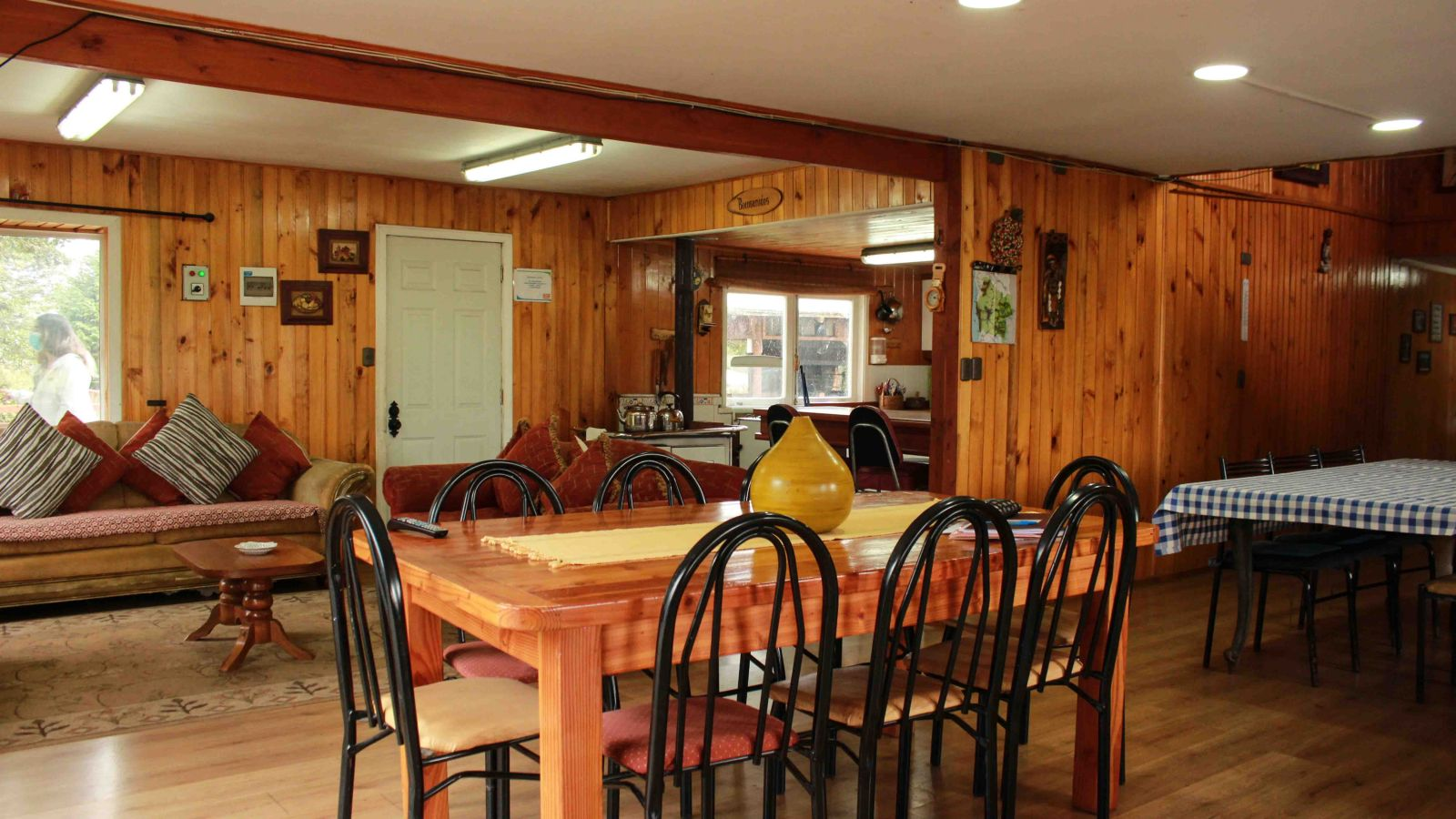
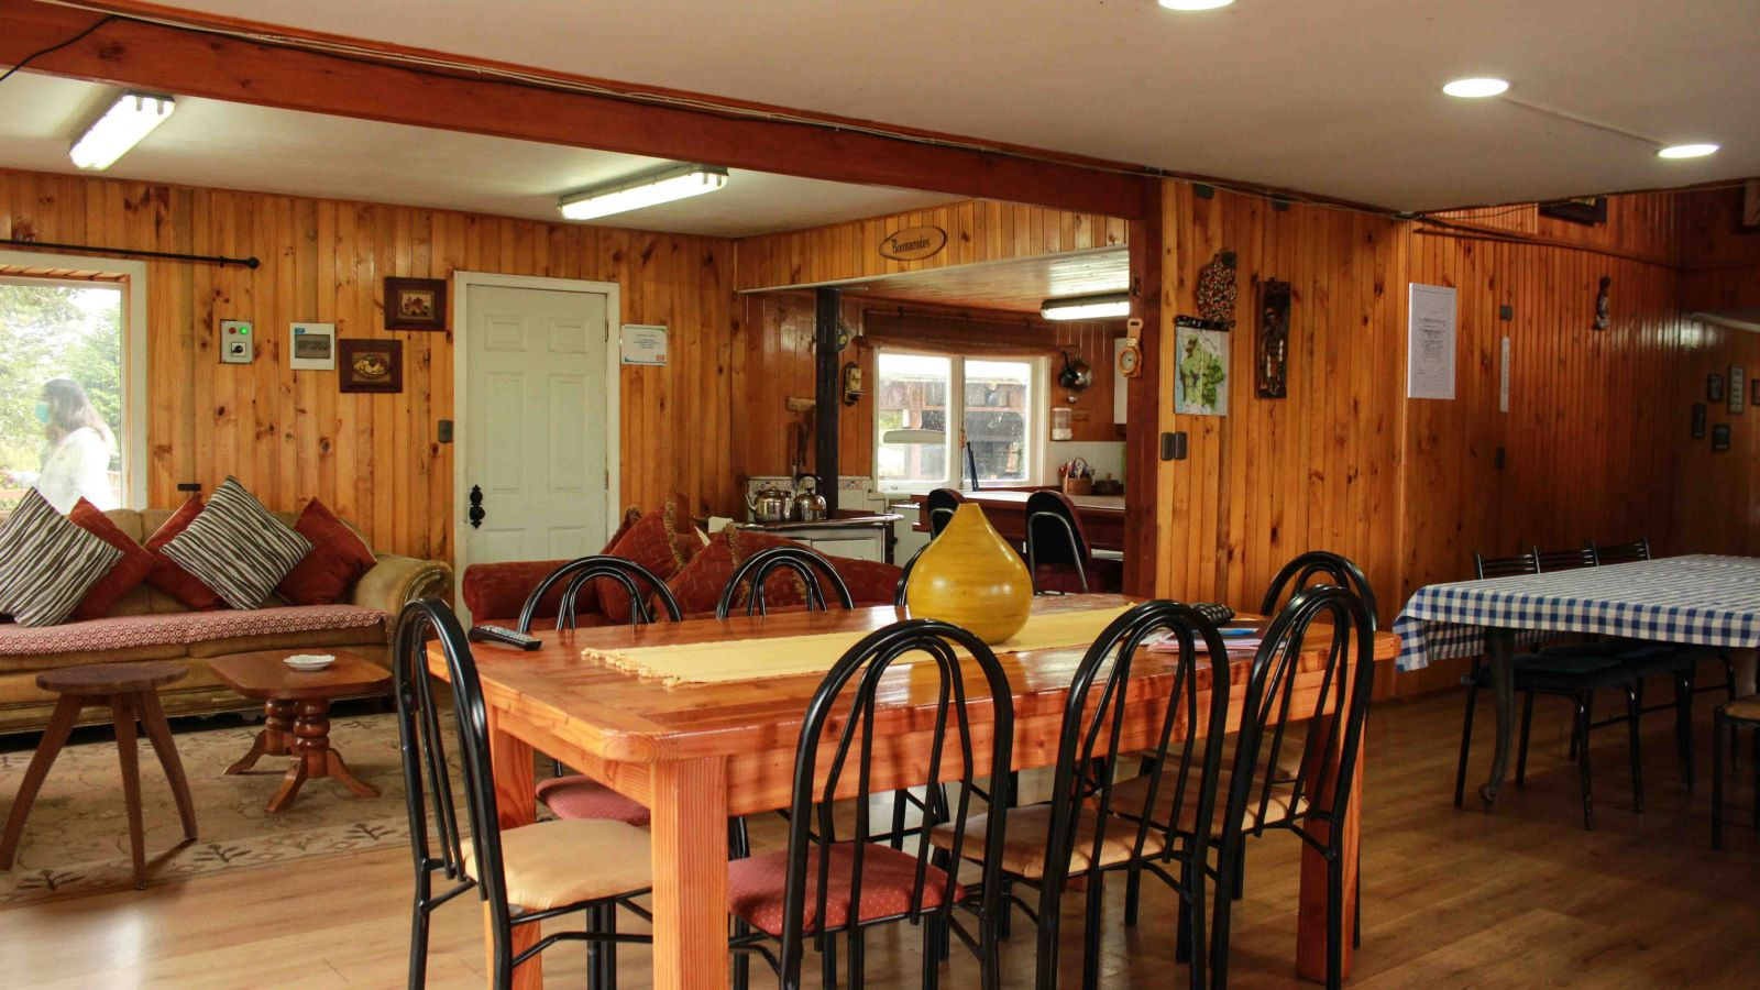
+ wall art (1432, 342)
+ stool (120, 766)
